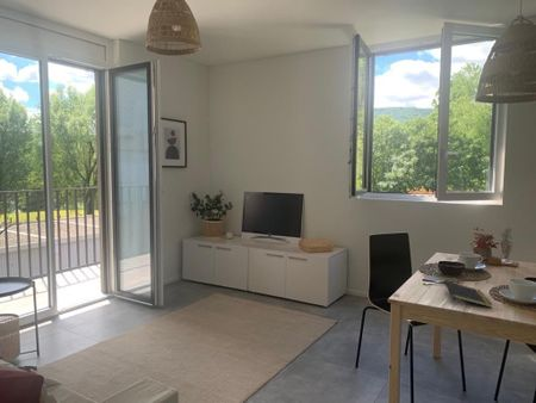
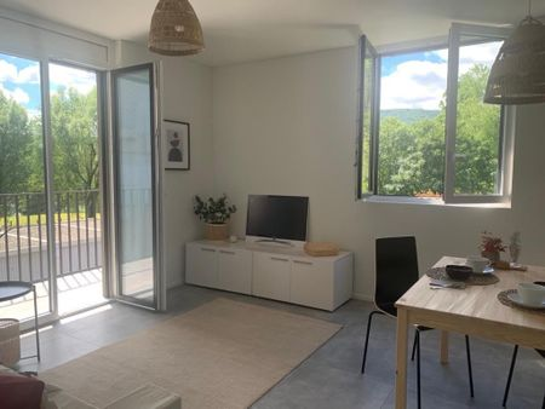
- notepad (466, 292)
